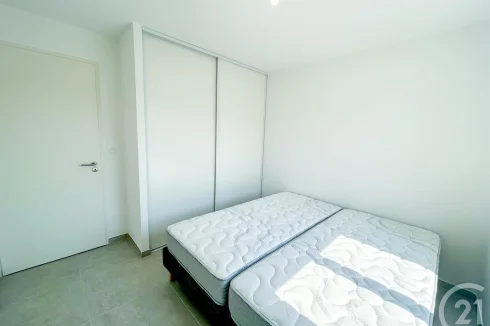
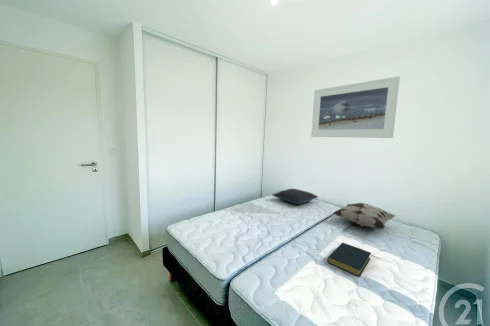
+ pillow (294, 195)
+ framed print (349, 111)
+ hardback book (349, 257)
+ decorative pillow (363, 214)
